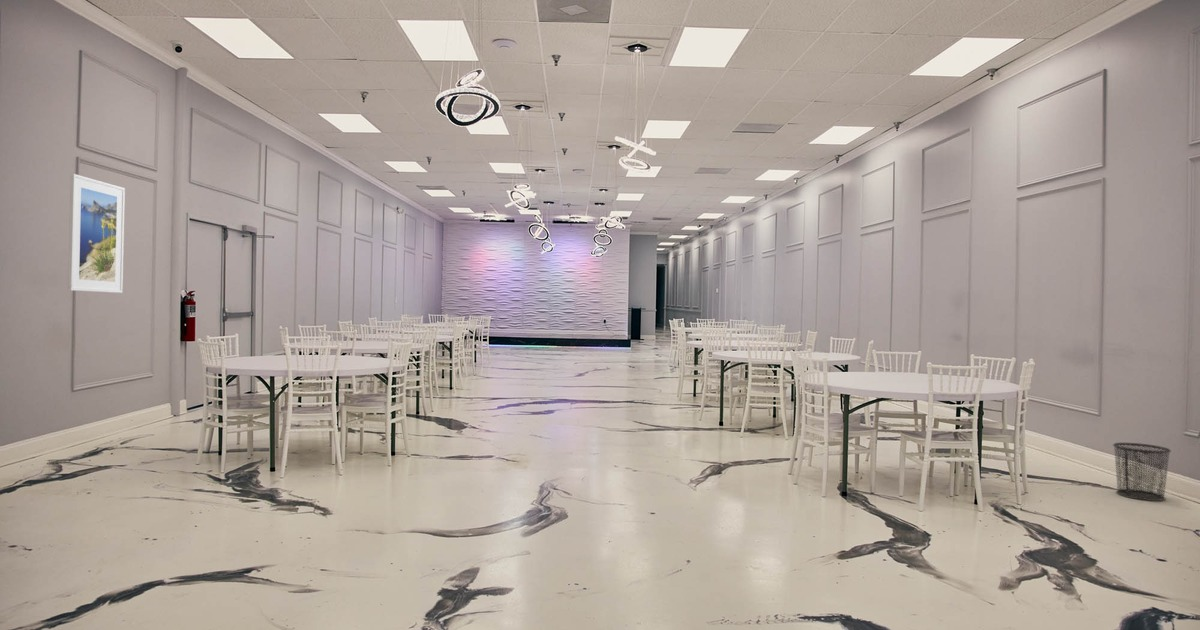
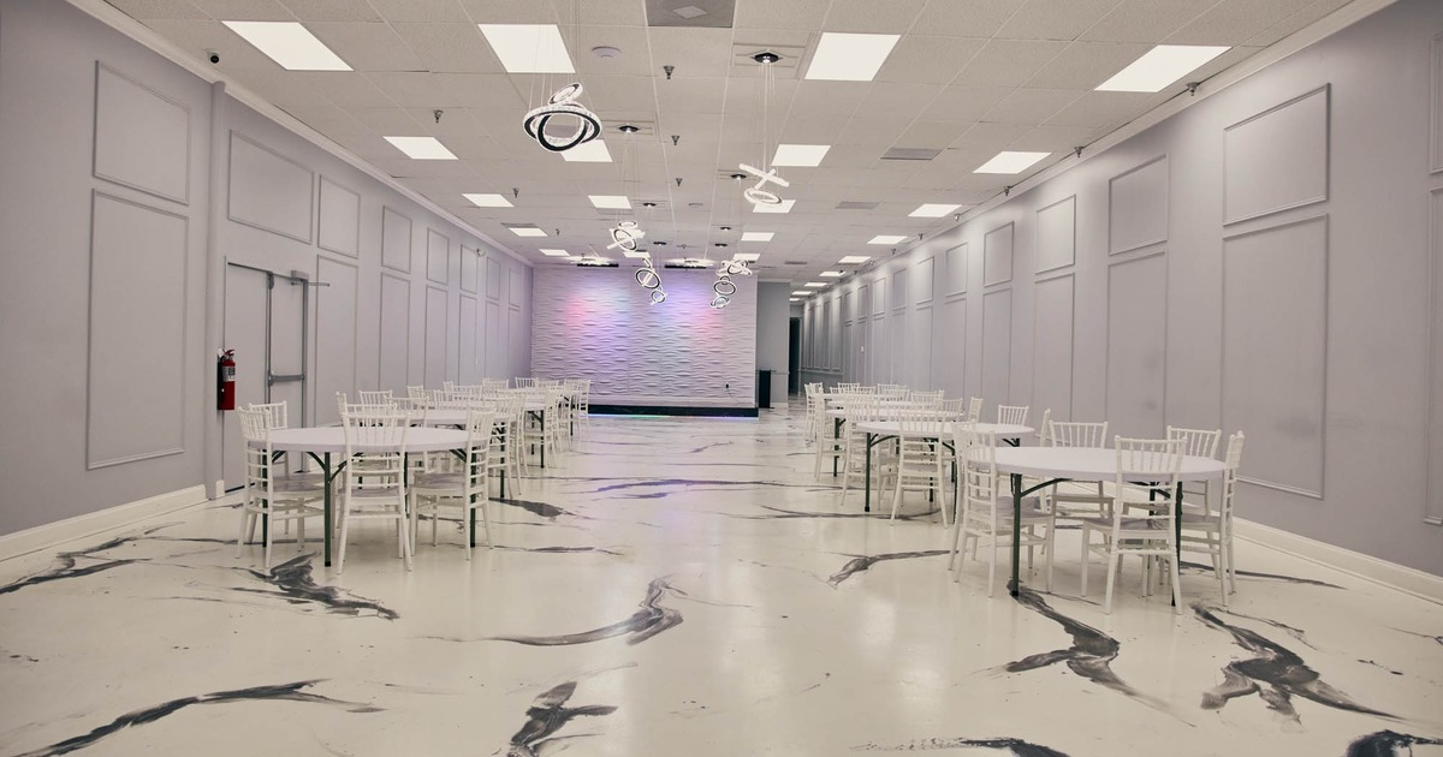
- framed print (98, 236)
- waste bin (1140, 471)
